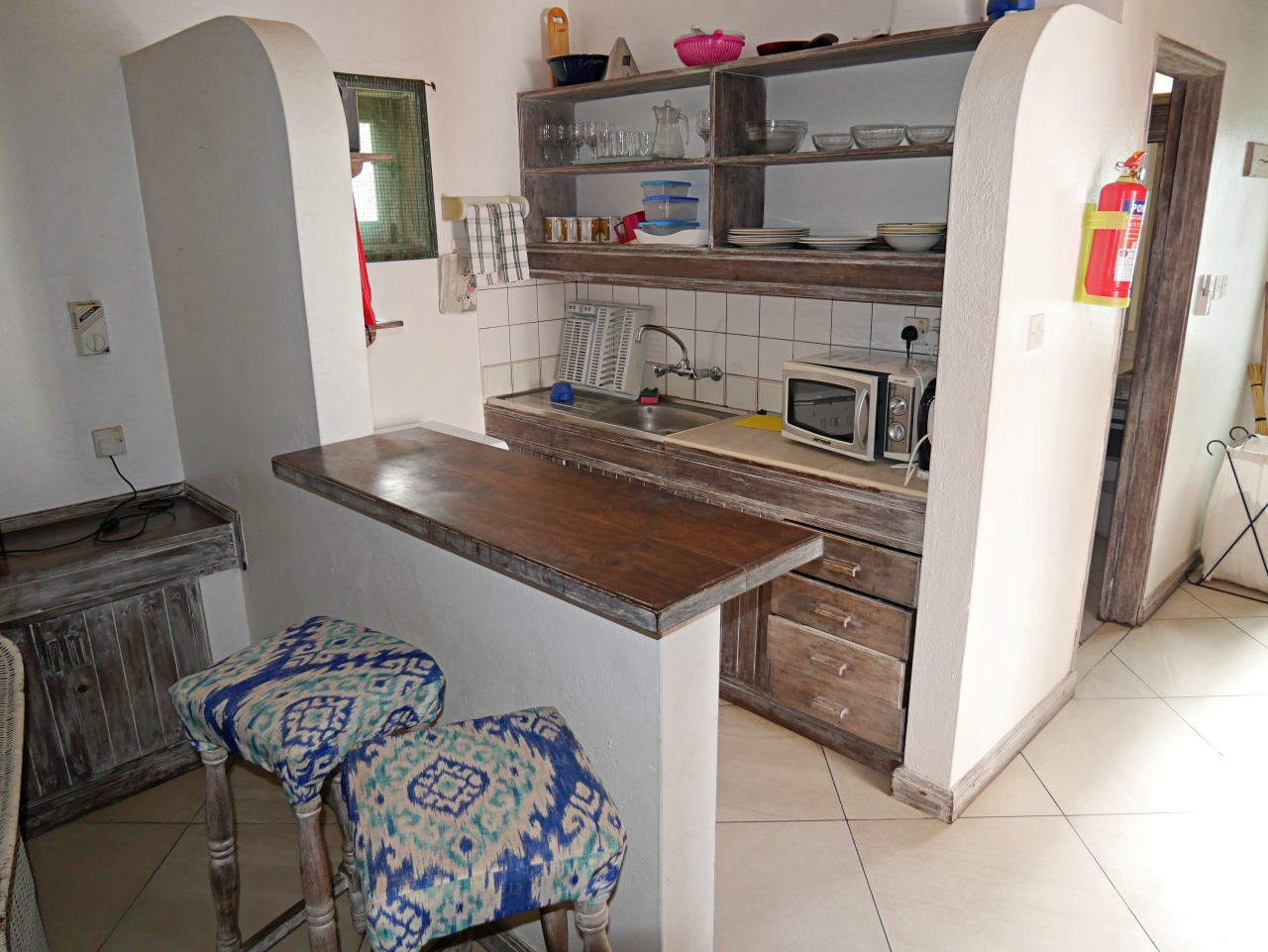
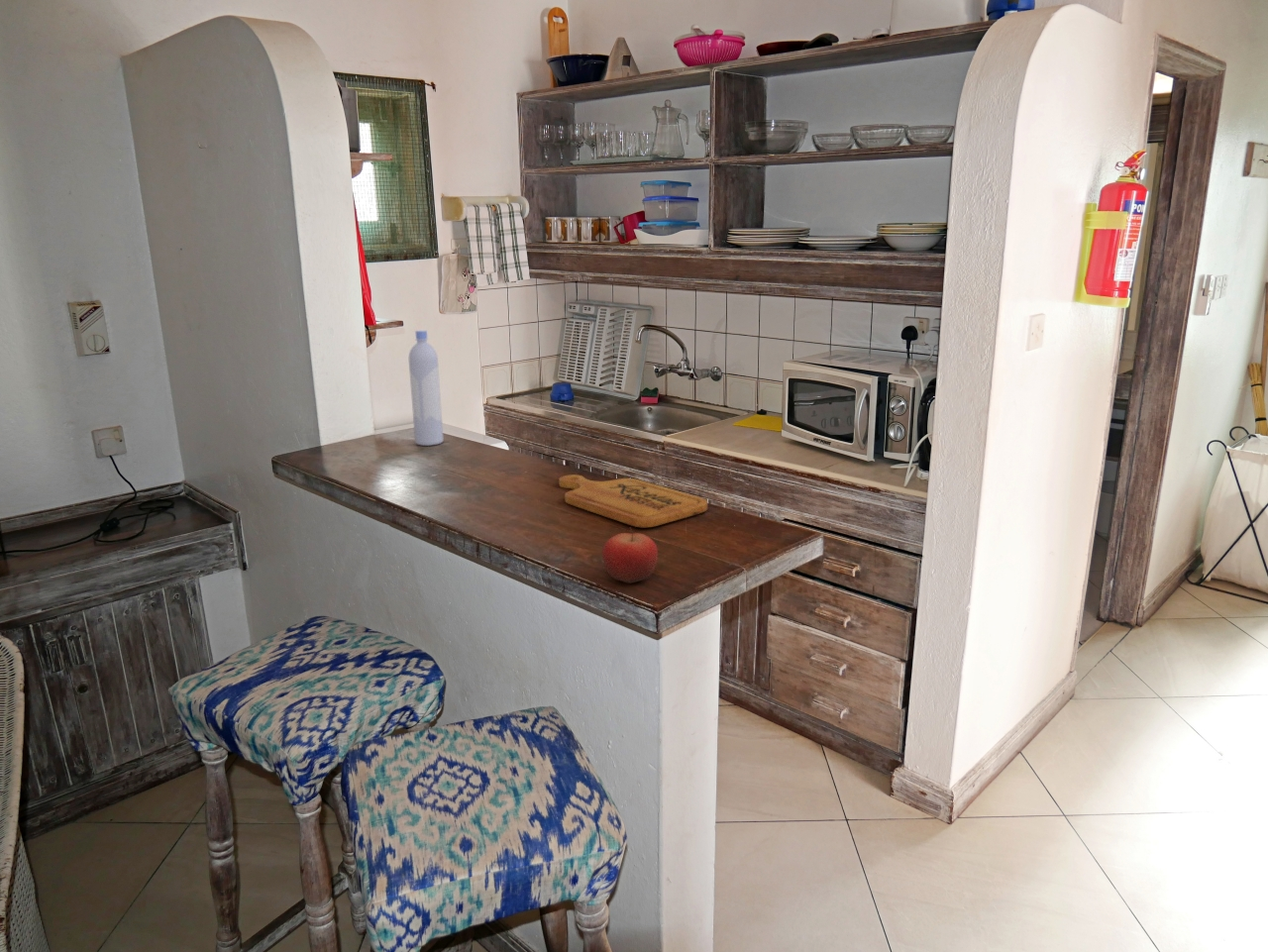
+ fruit (630, 553)
+ bottle (425, 387)
+ cutting board (618, 495)
